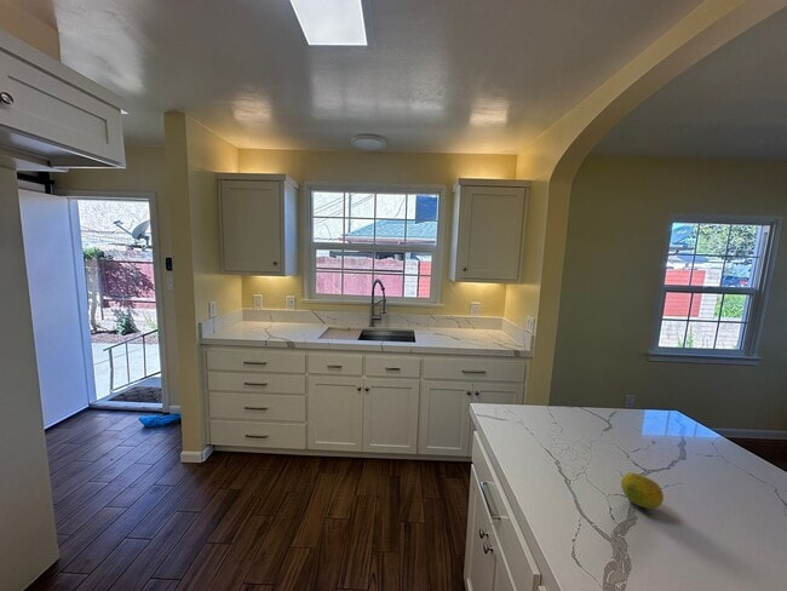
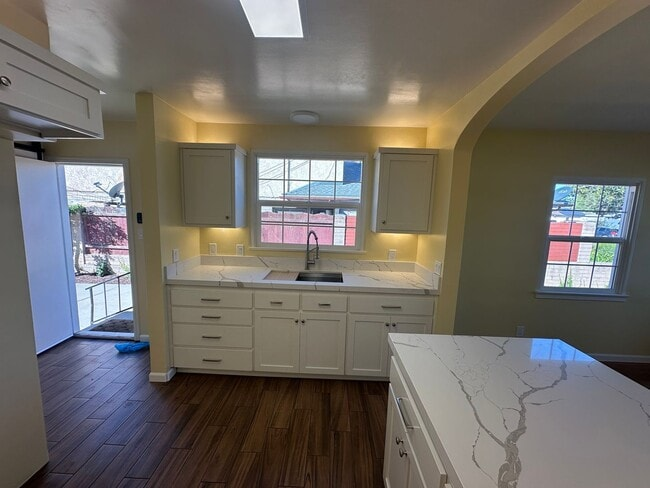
- fruit (640, 489)
